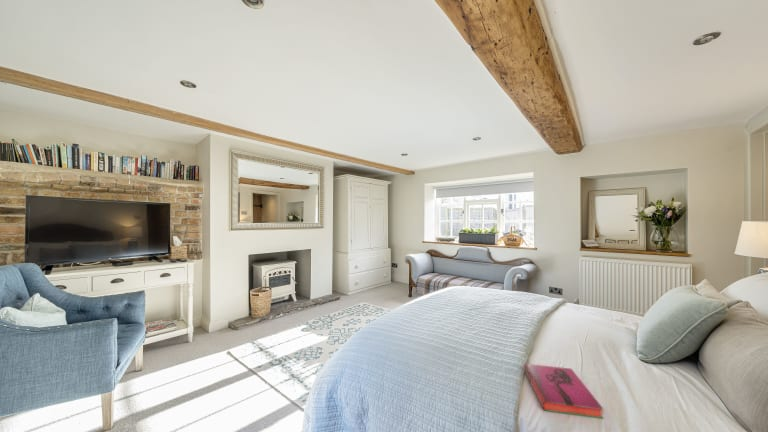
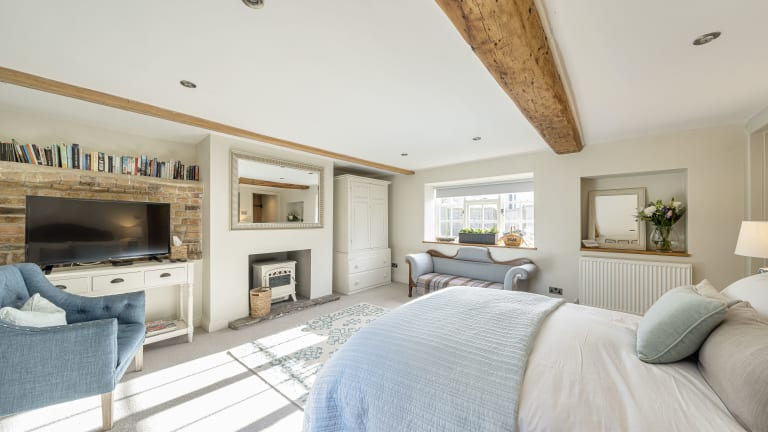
- hardback book (558, 387)
